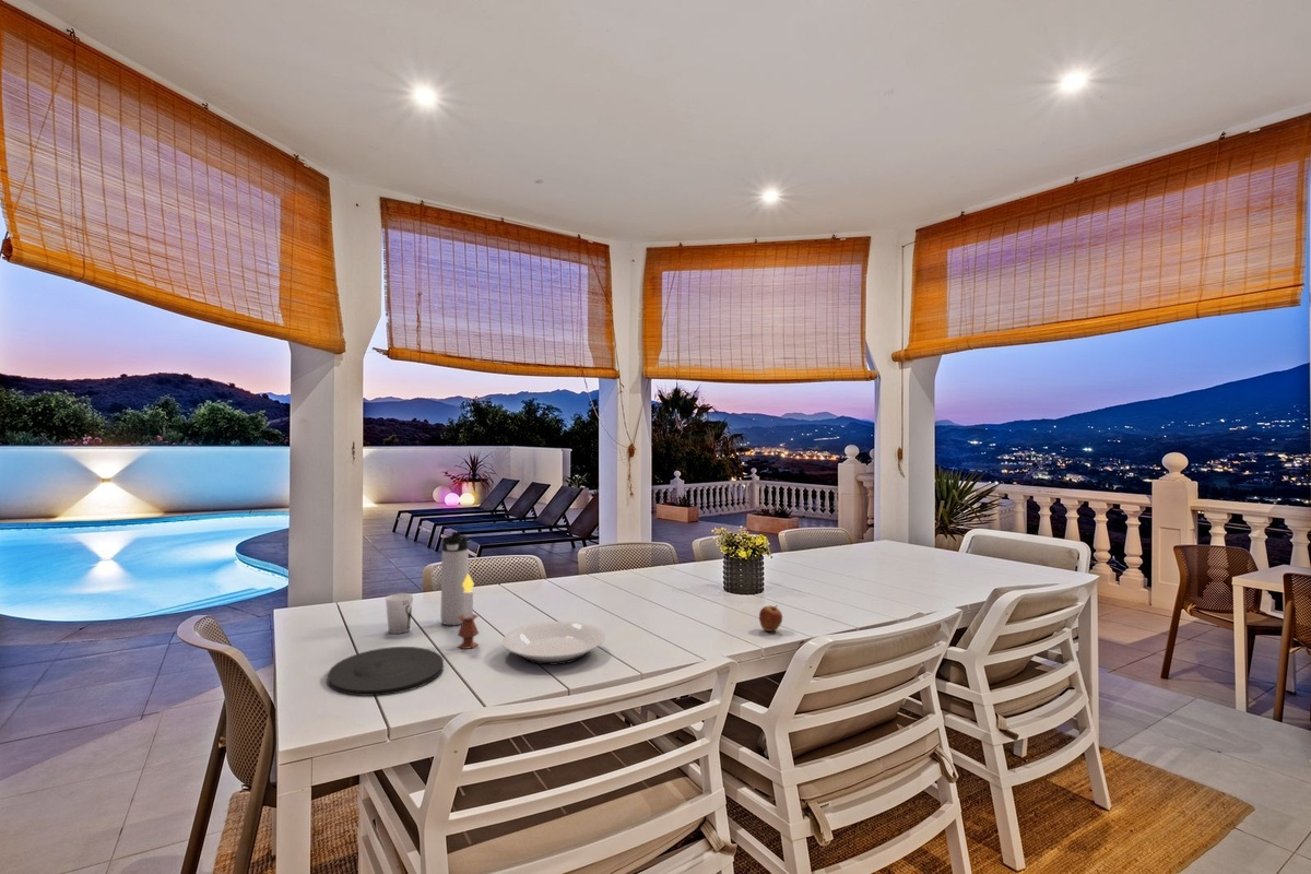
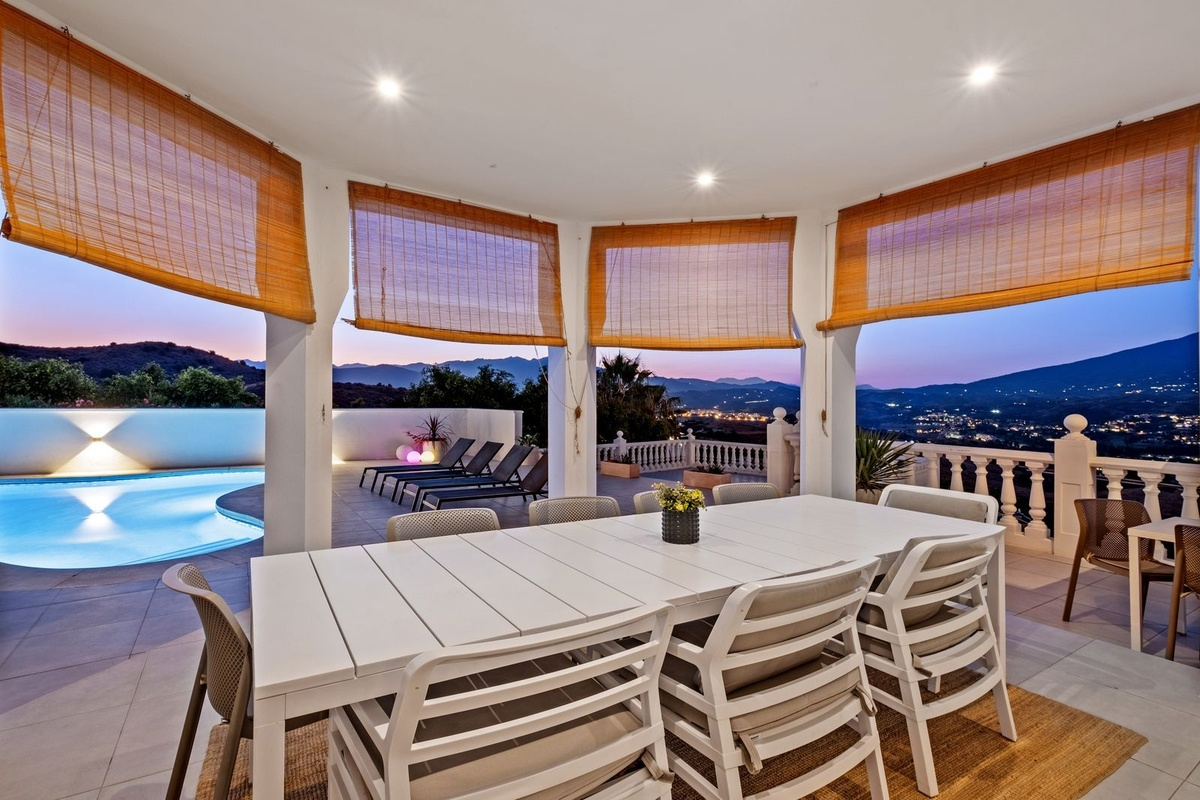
- thermos bottle (453, 578)
- fruit (770, 616)
- candle (468, 609)
- plate (387, 665)
- cup (399, 613)
- plate (554, 645)
